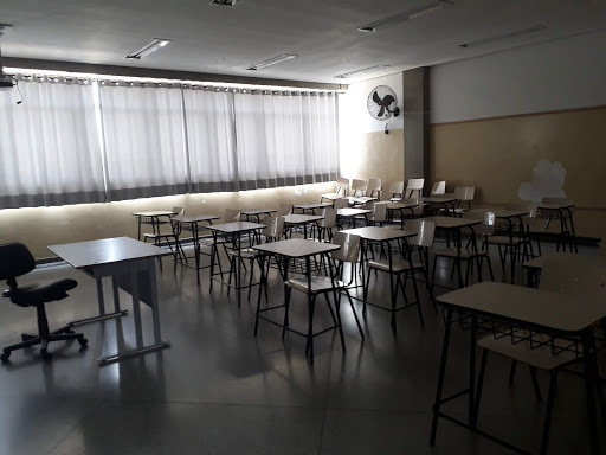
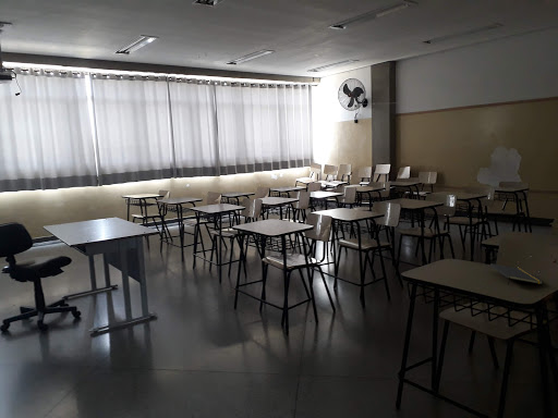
+ notepad (514, 273)
